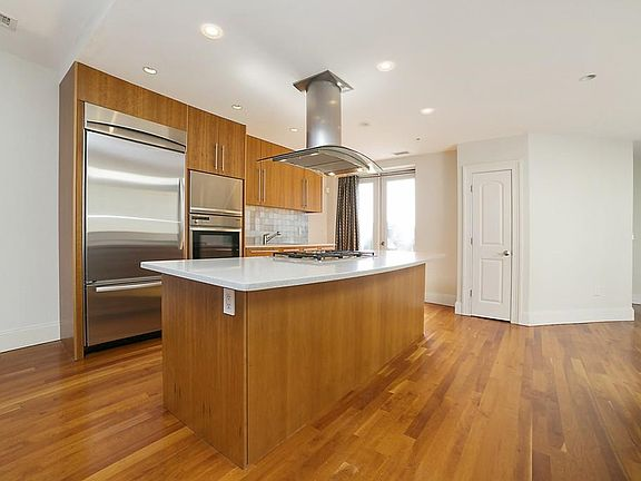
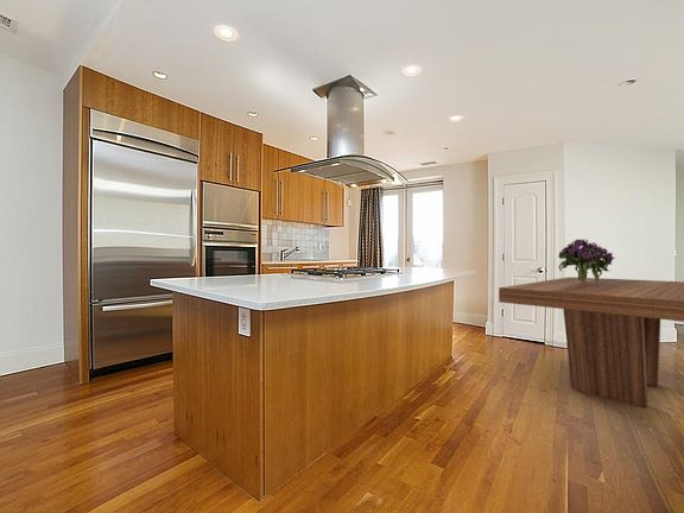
+ dining table (615, 335)
+ bouquet (582, 260)
